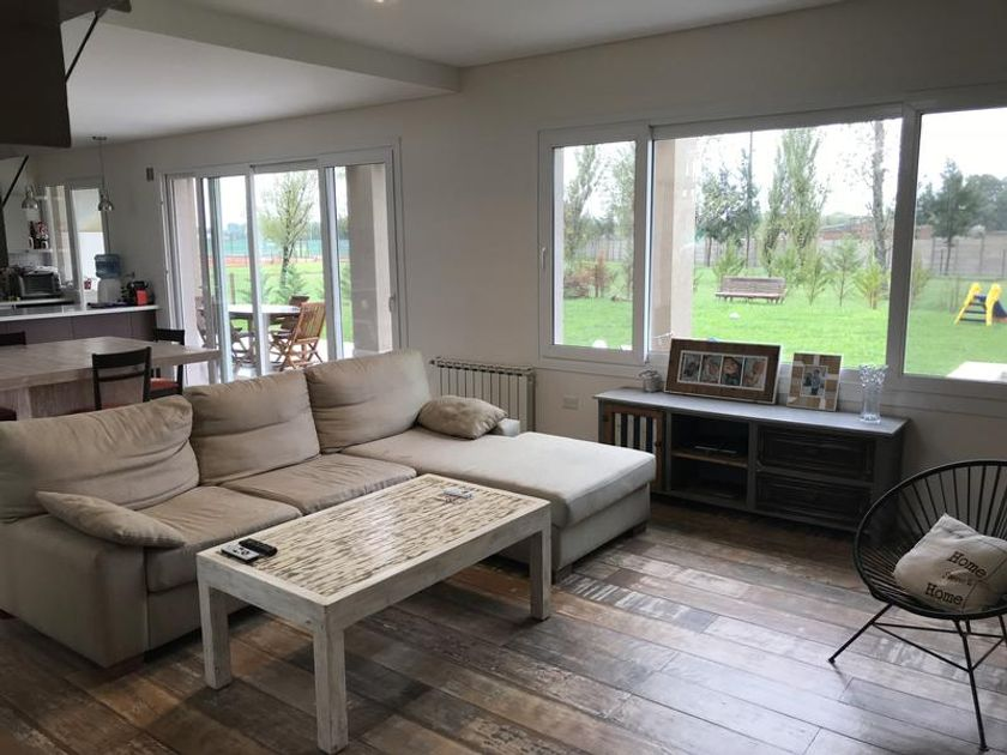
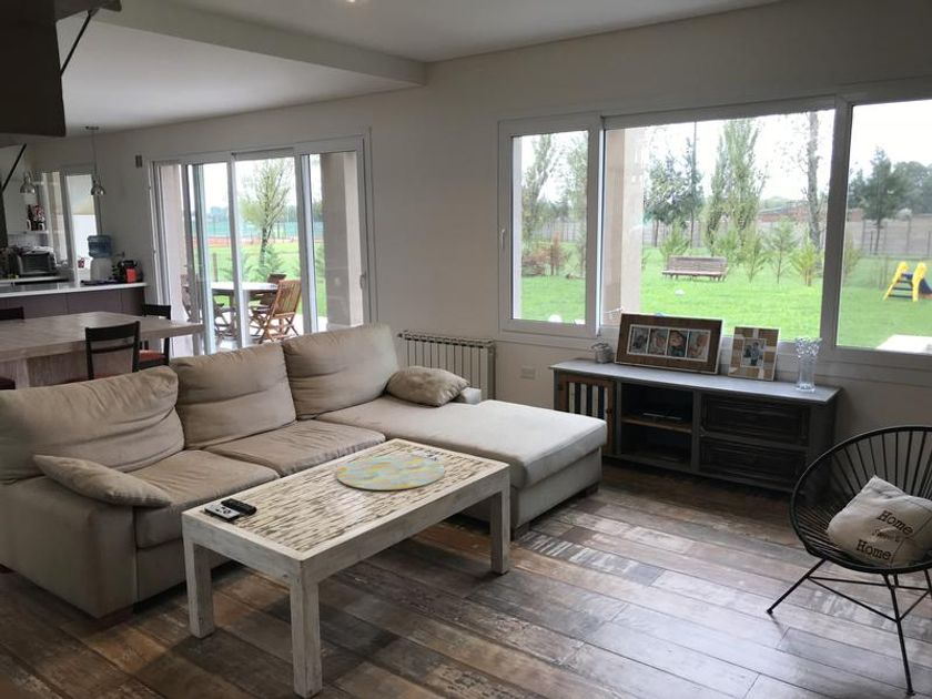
+ decorative tray (391, 472)
